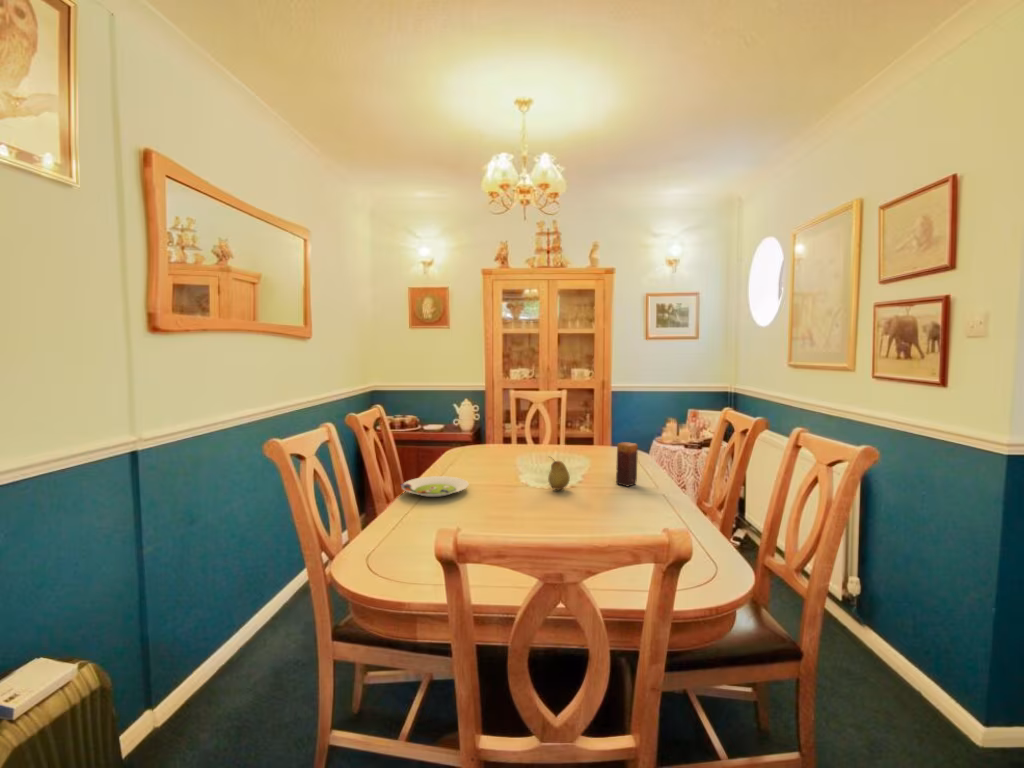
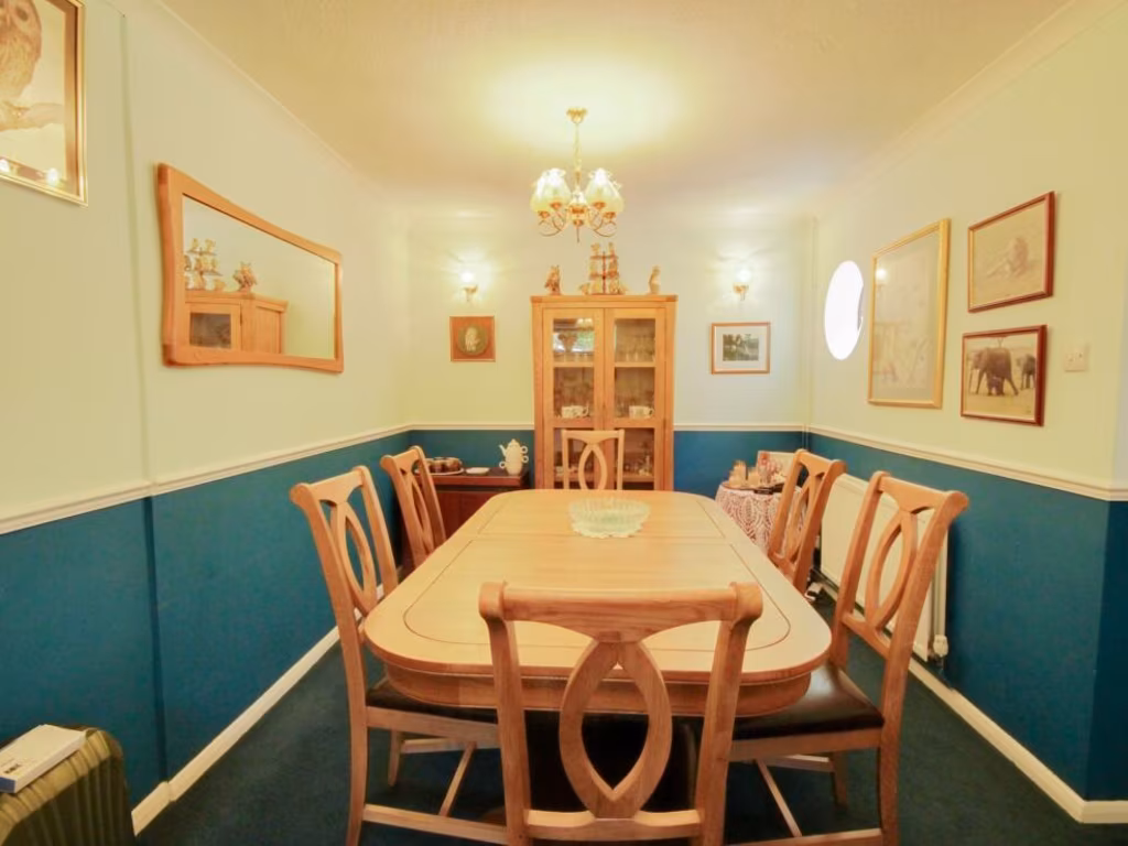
- fruit (558, 472)
- salad plate (435, 486)
- candle (626, 463)
